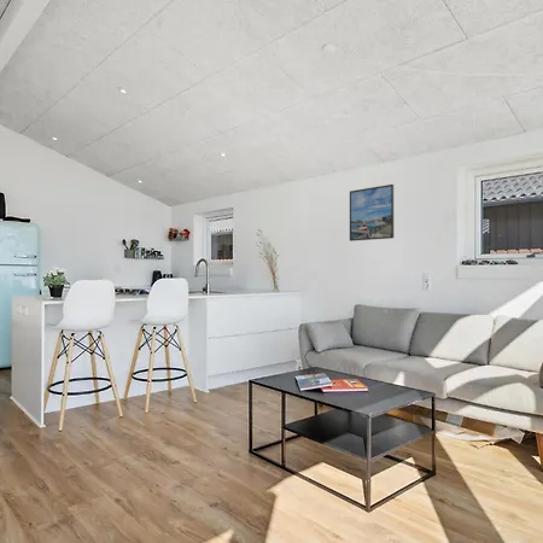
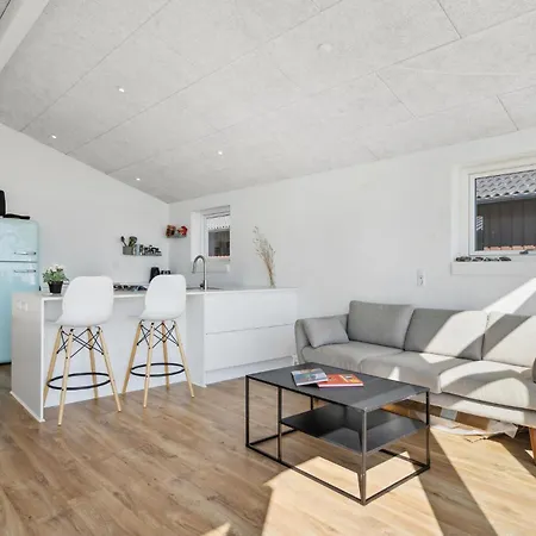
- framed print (370, 214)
